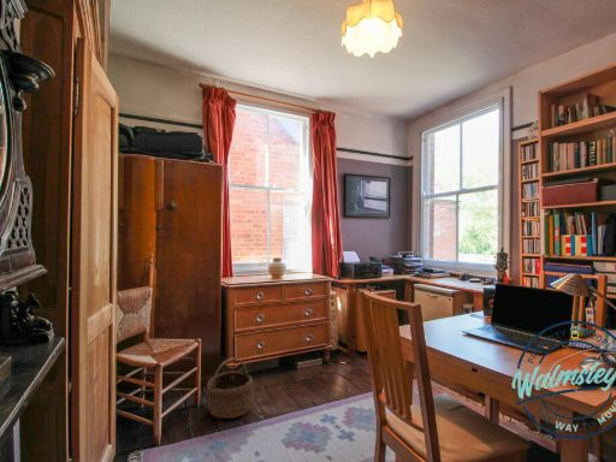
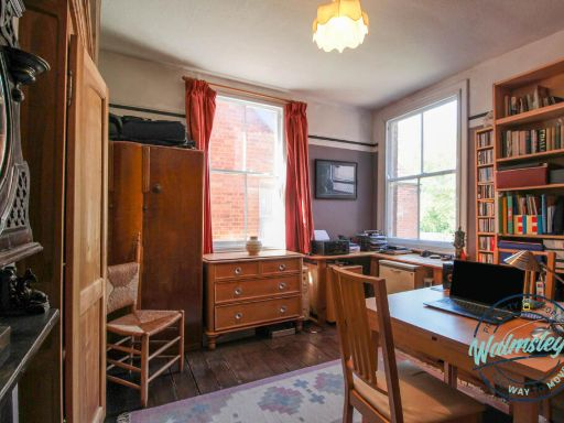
- wicker basket (230, 384)
